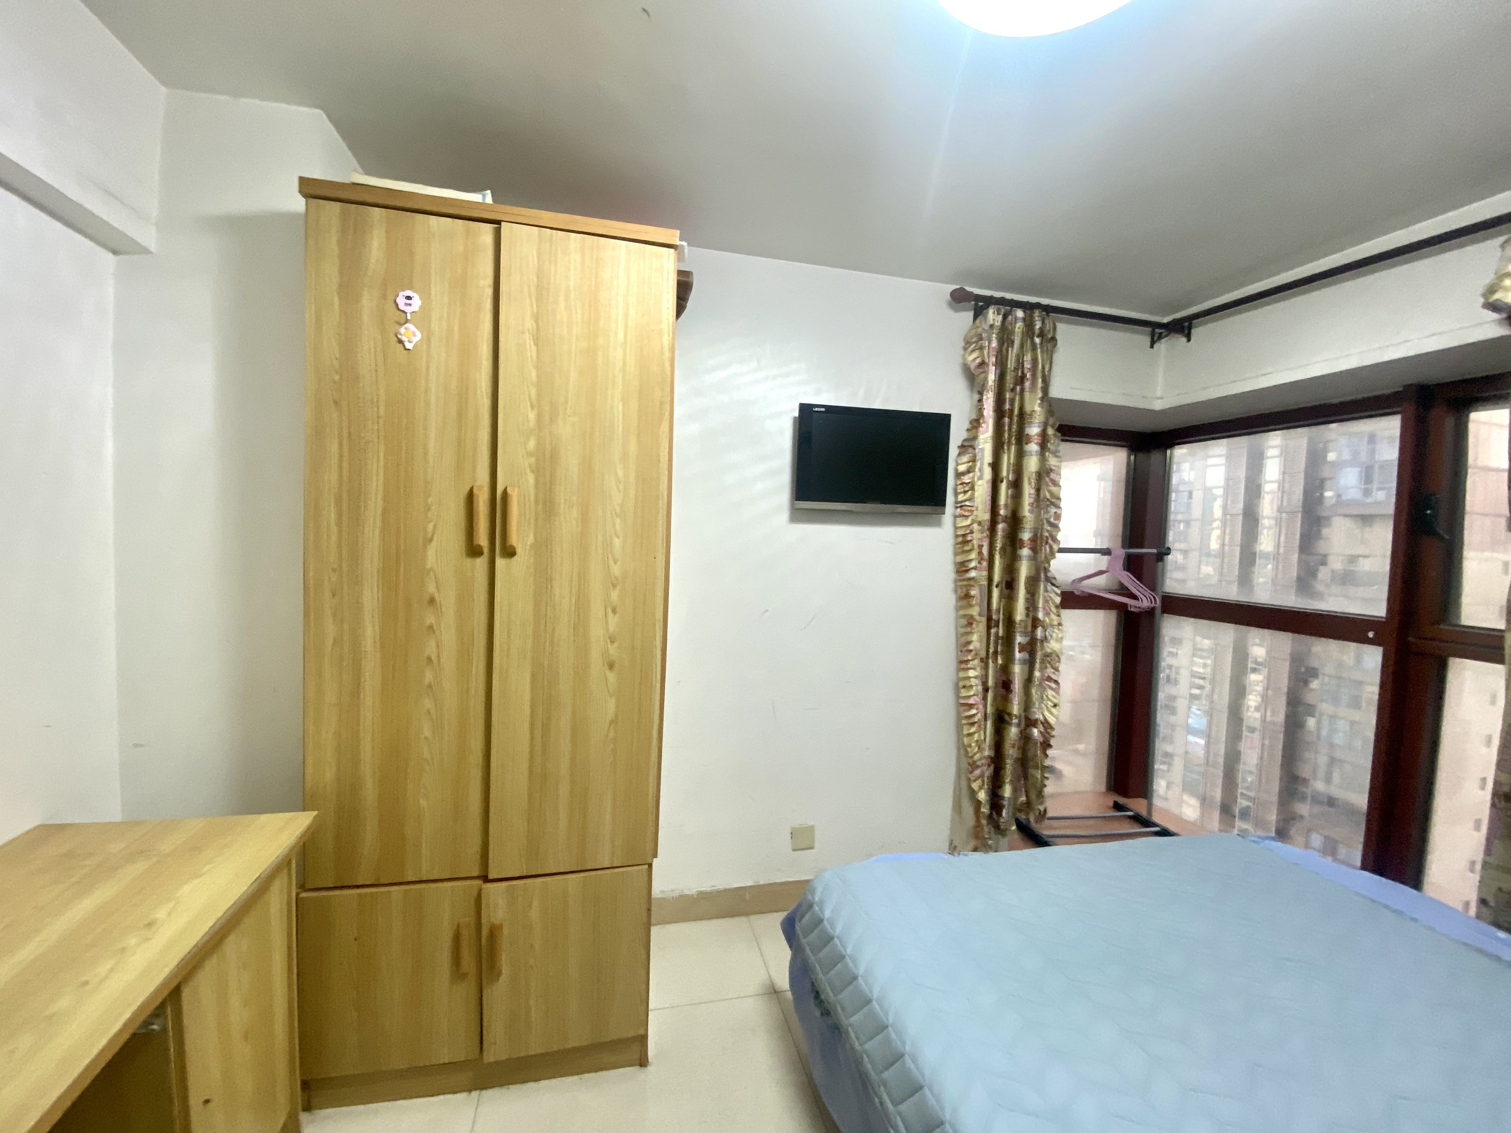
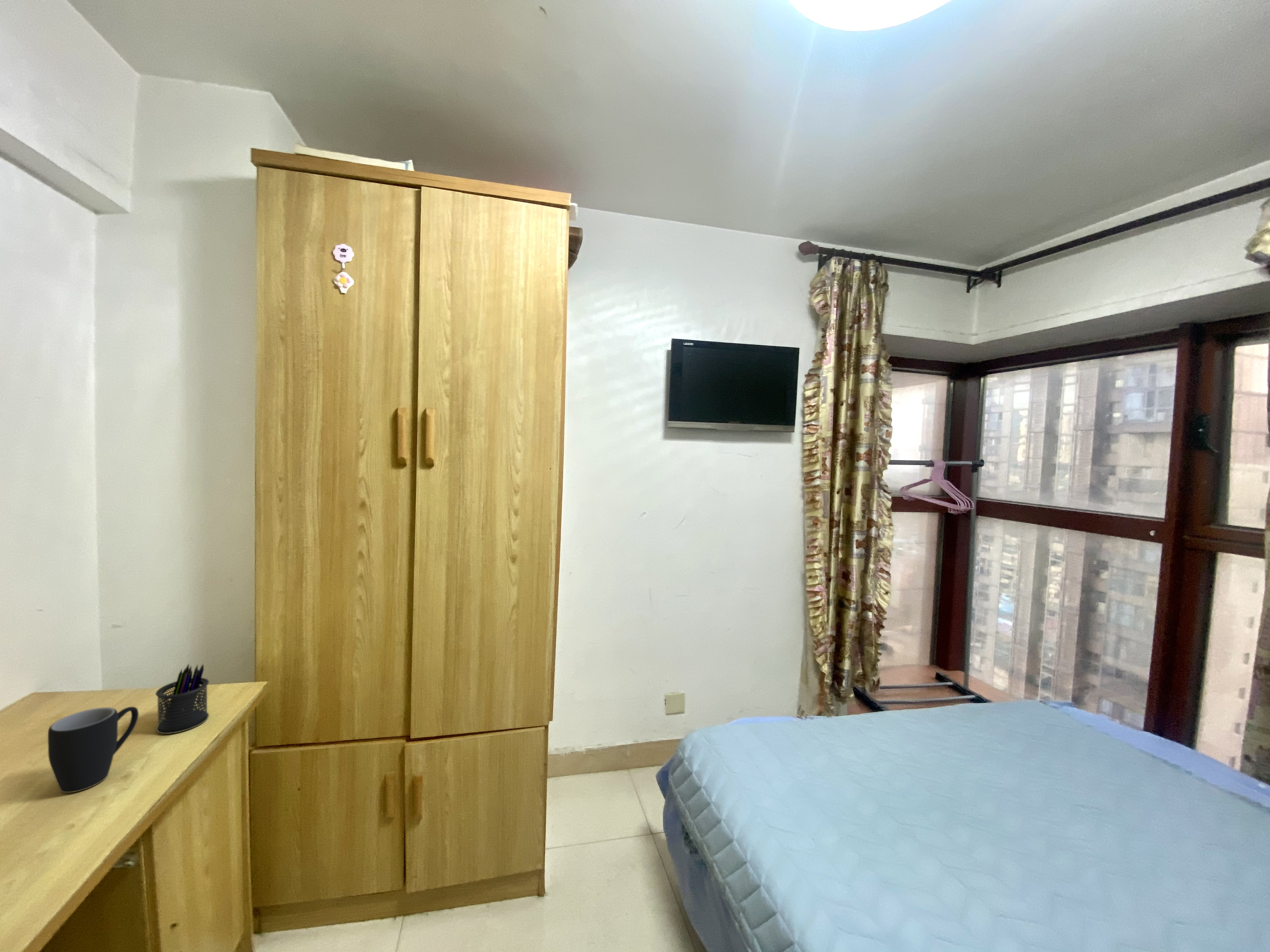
+ pen holder (183, 695)
+ mug (99, 743)
